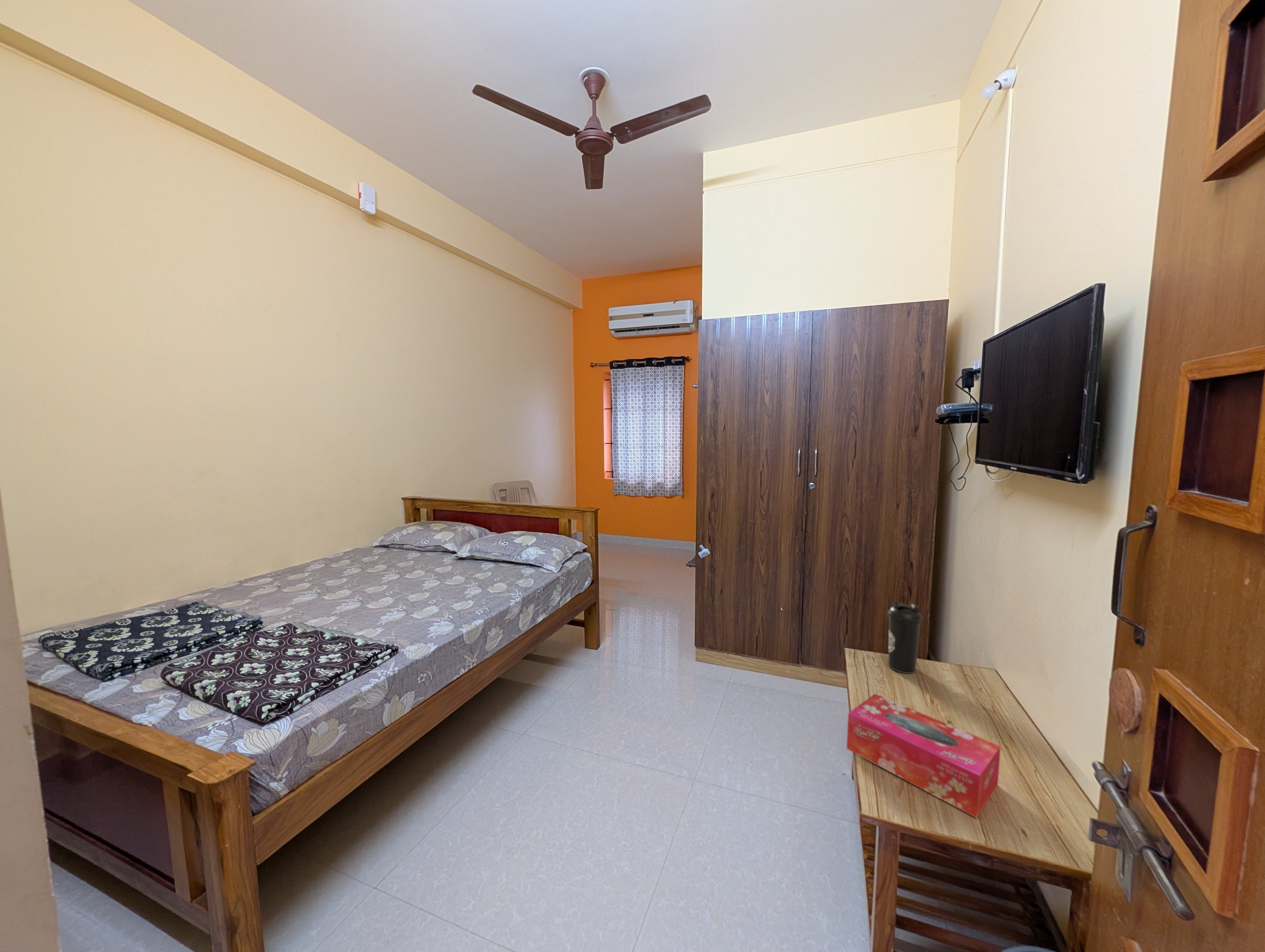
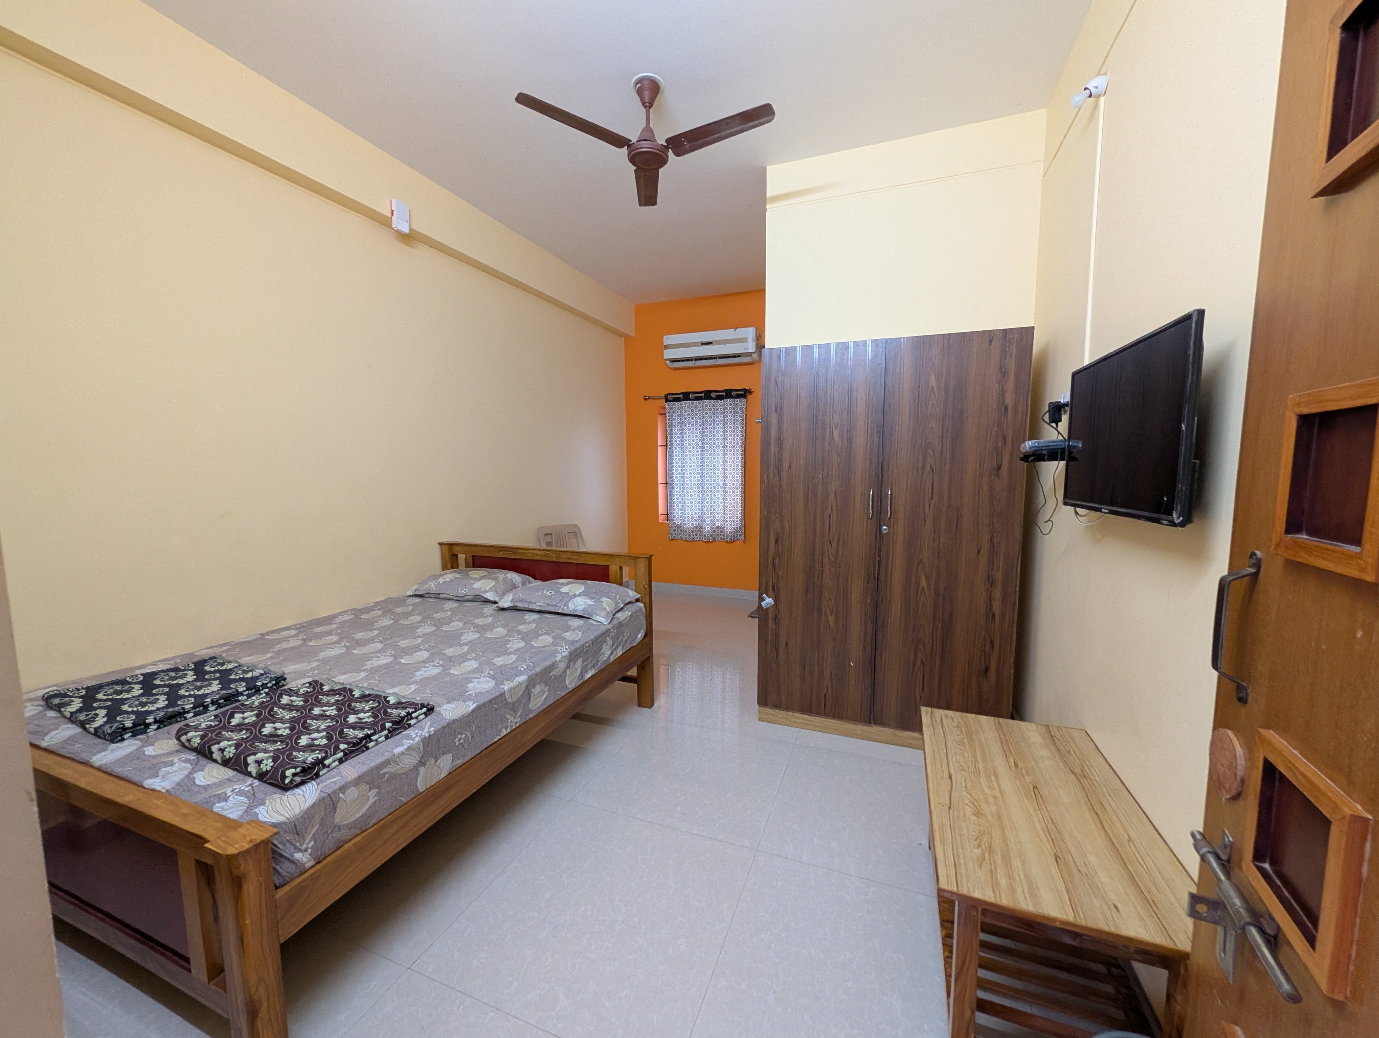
- tissue box (919, 747)
- water bottle (903, 636)
